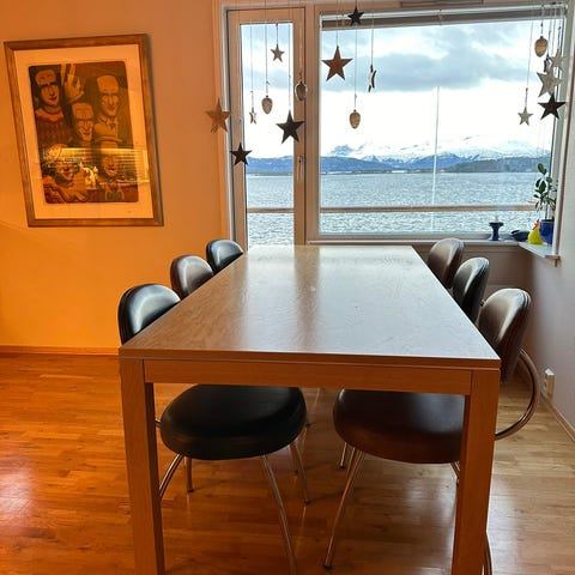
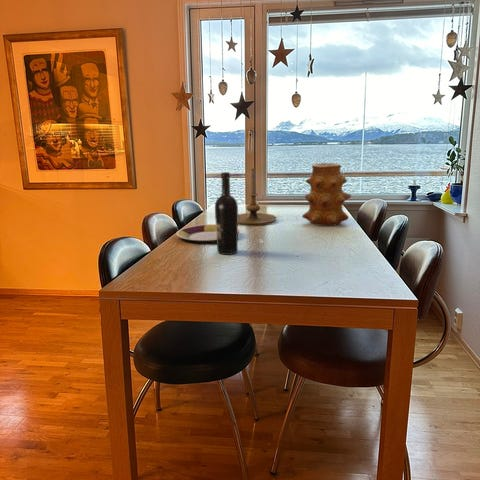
+ candle holder (253, 194)
+ wine bottle (226, 213)
+ plate (208, 234)
+ vase (326, 193)
